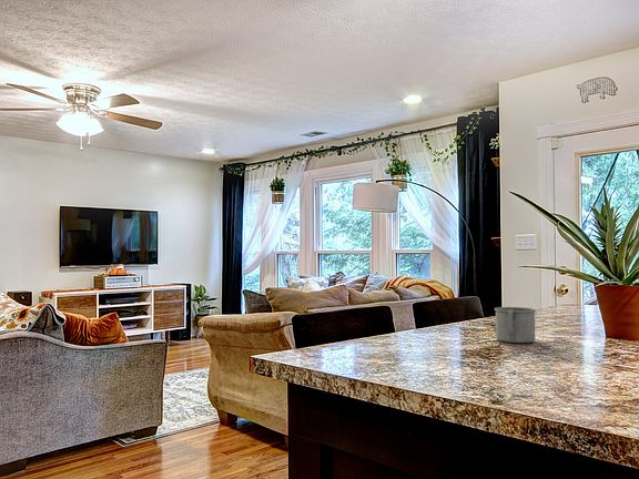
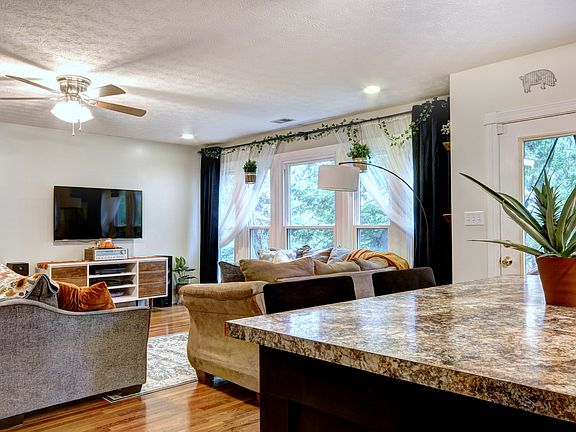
- mug (515, 324)
